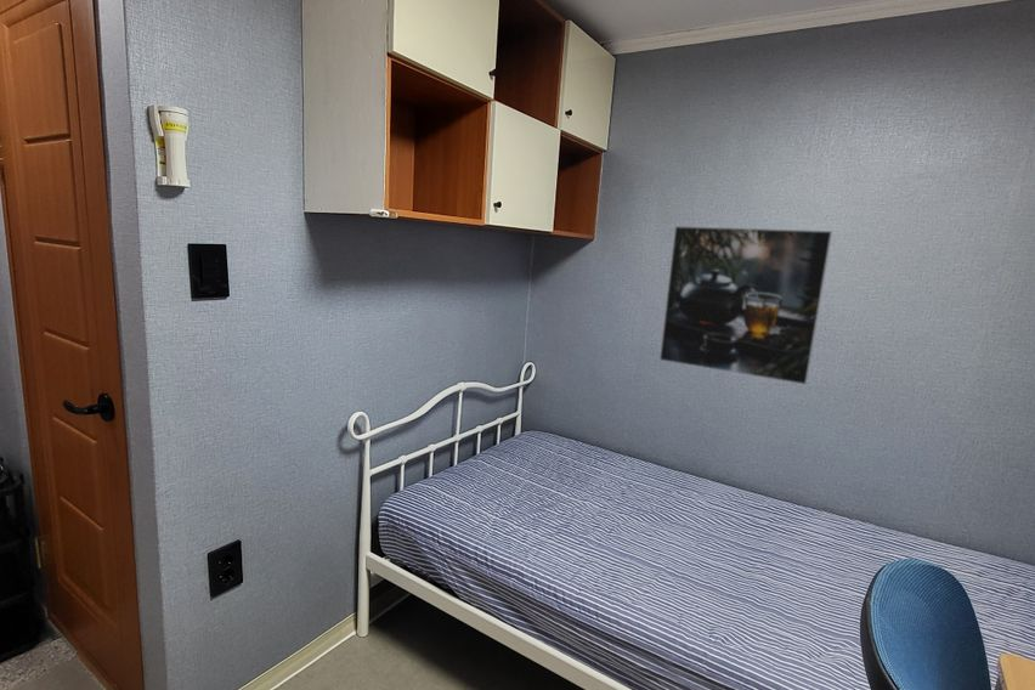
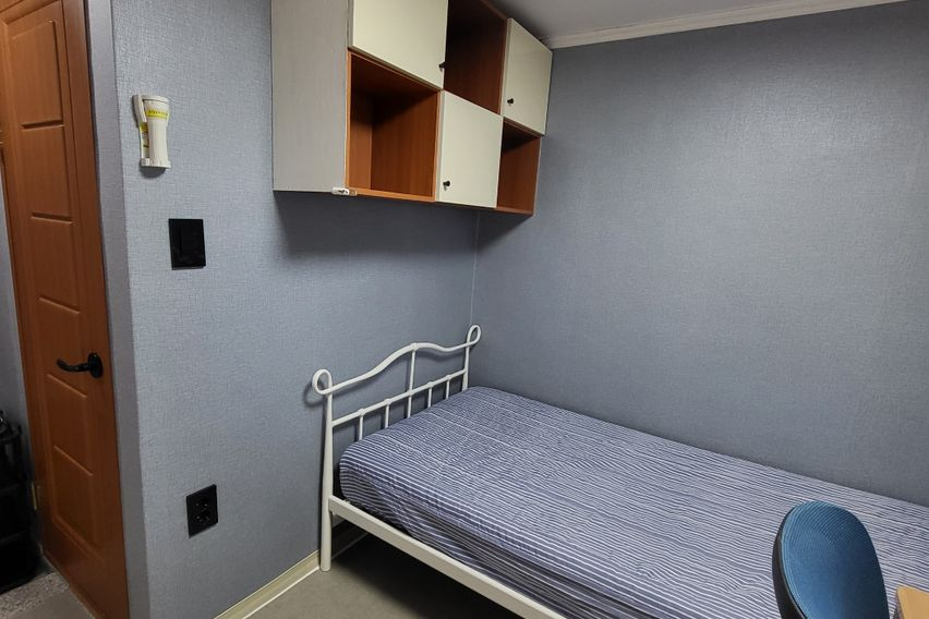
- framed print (737, 301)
